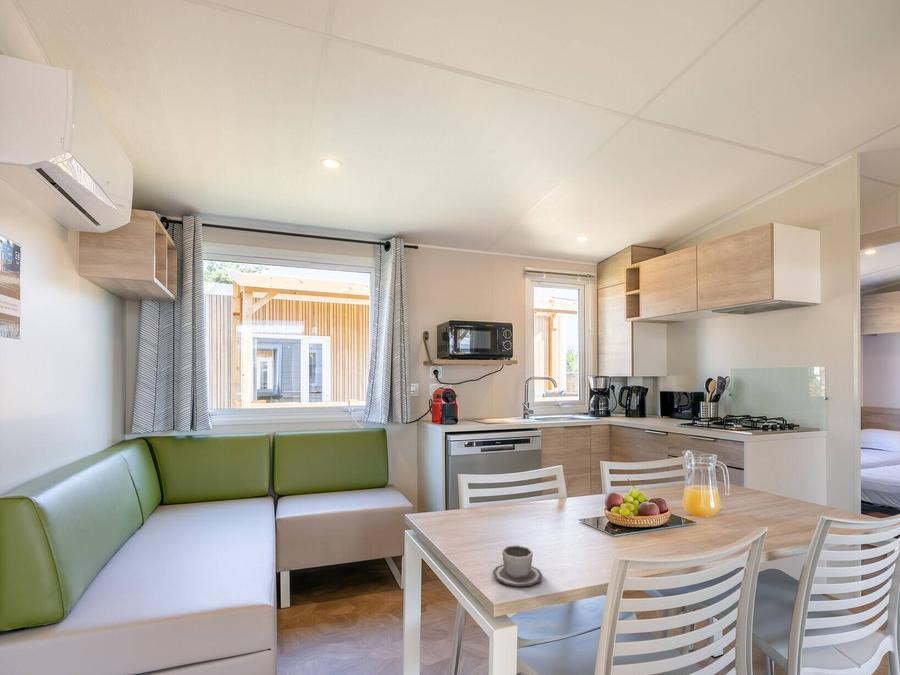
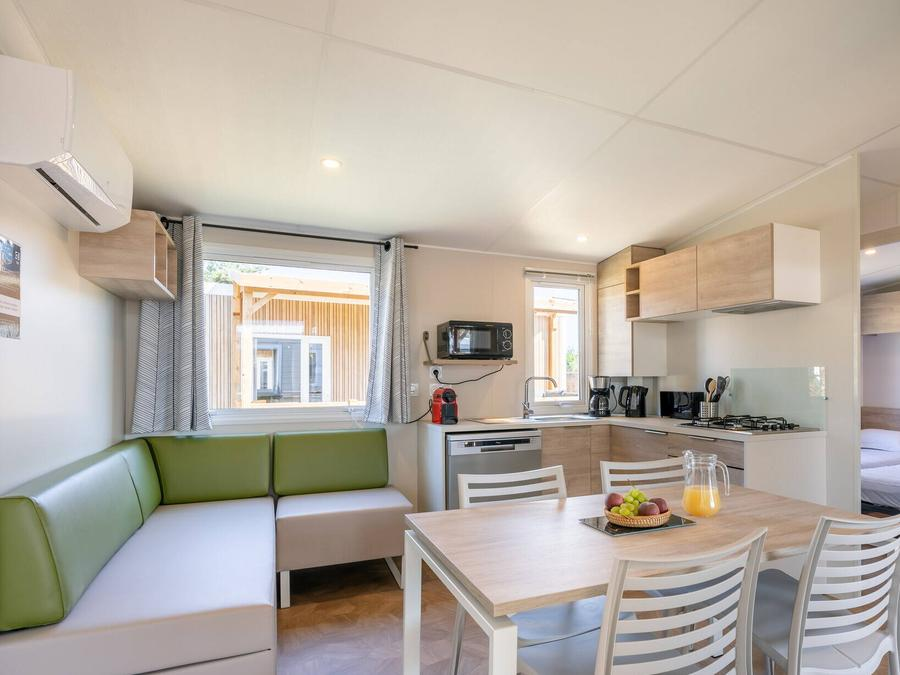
- cup (517, 564)
